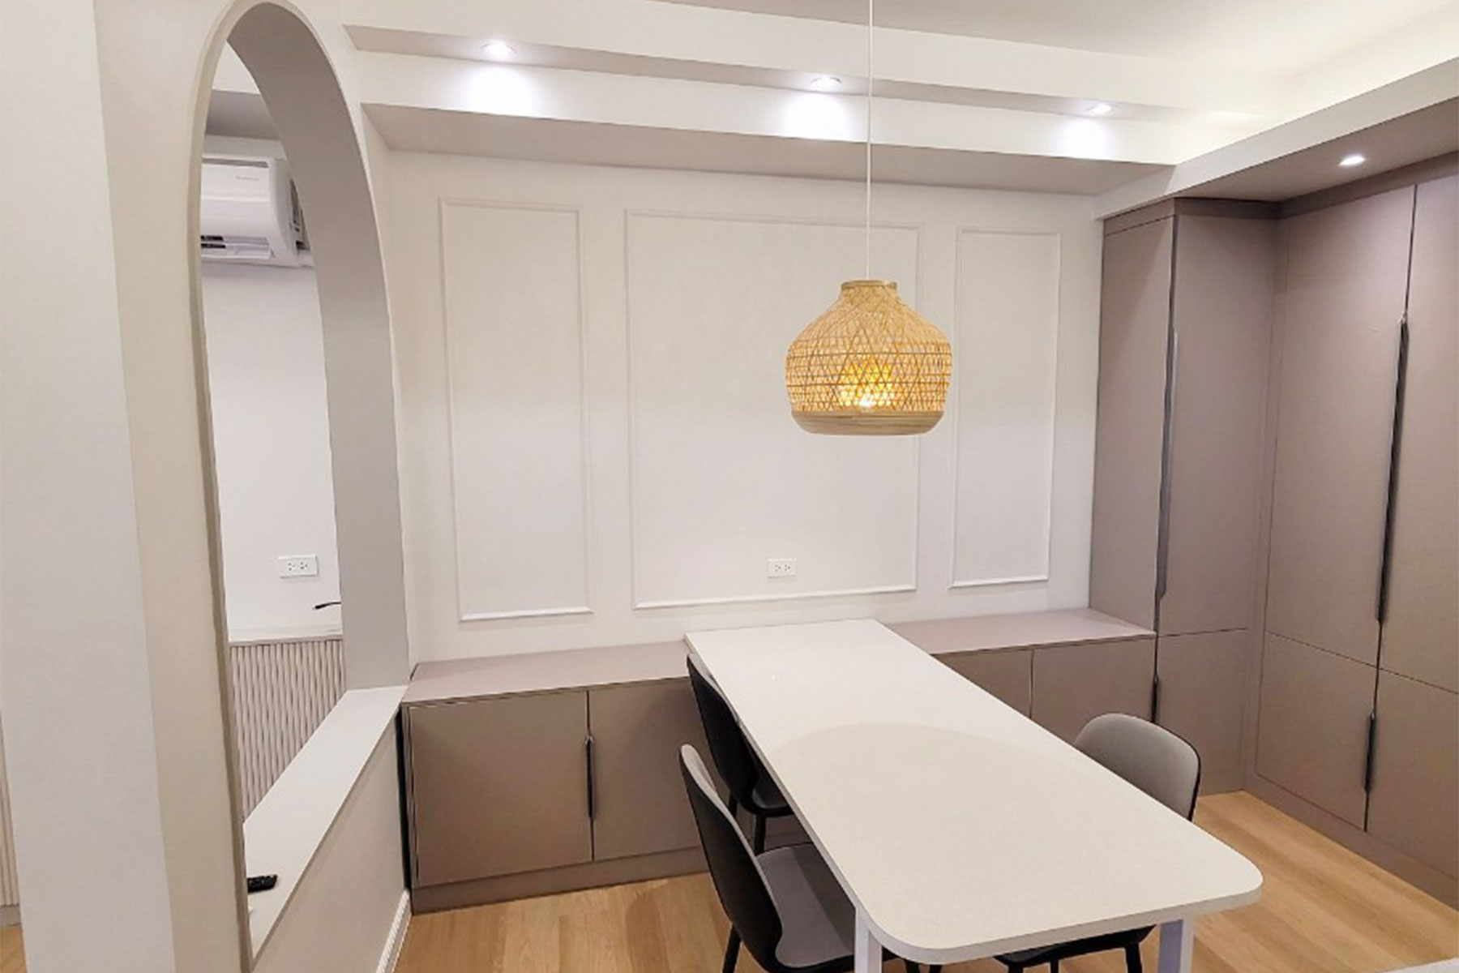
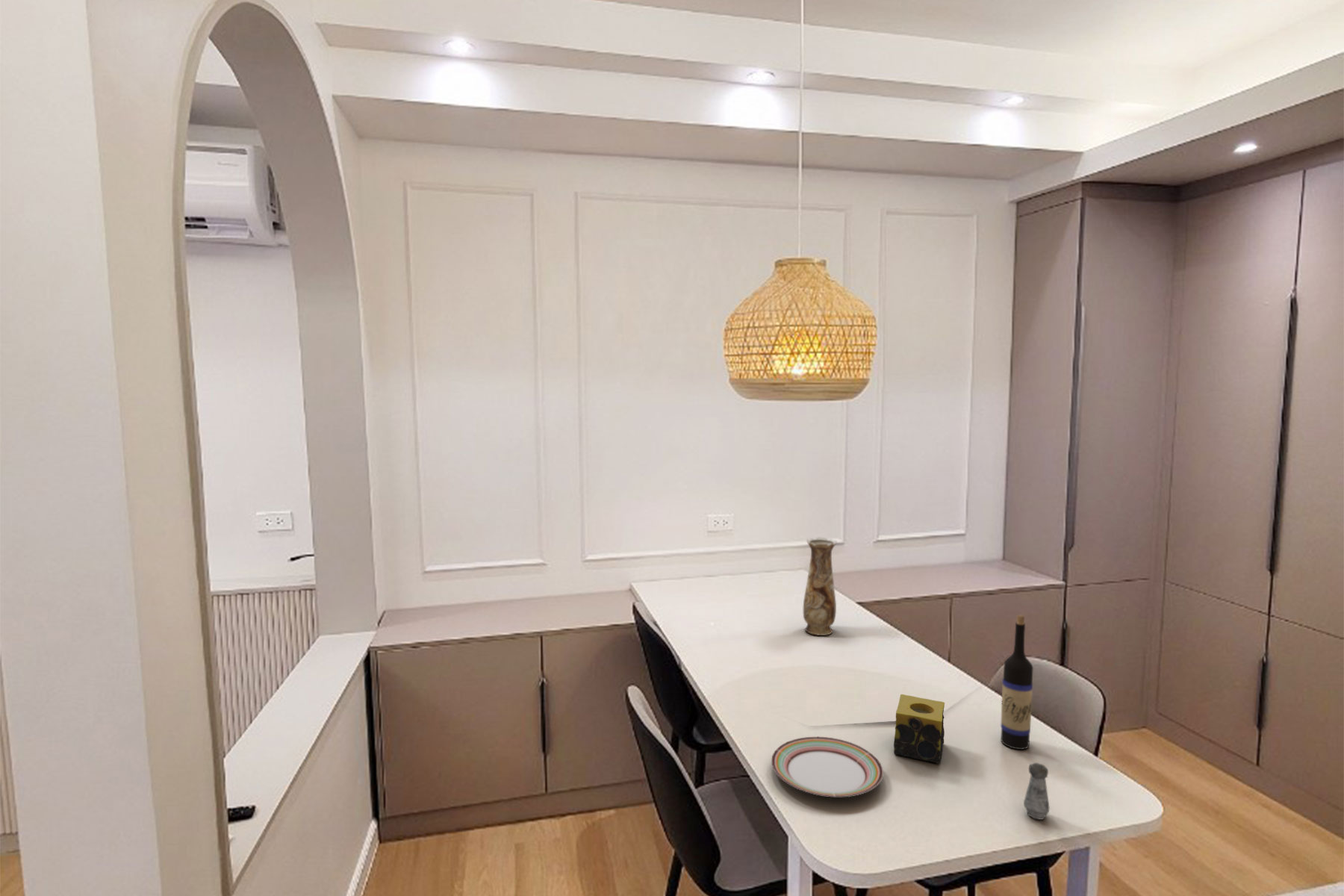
+ salt shaker (1037, 790)
+ candle (919, 727)
+ plate (826, 768)
+ wine bottle (1018, 679)
+ vase (820, 585)
